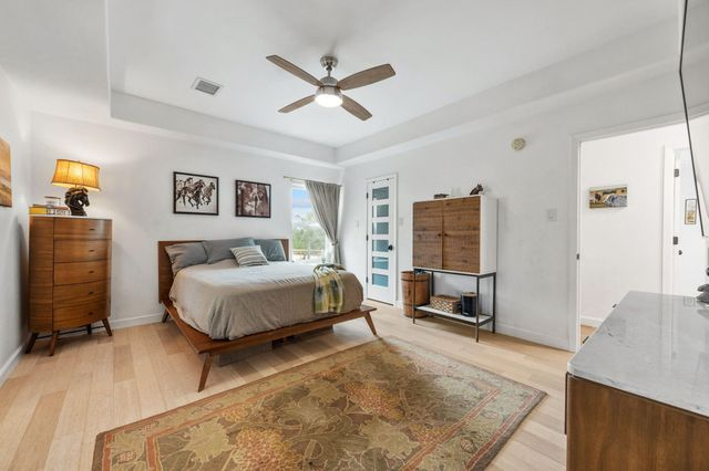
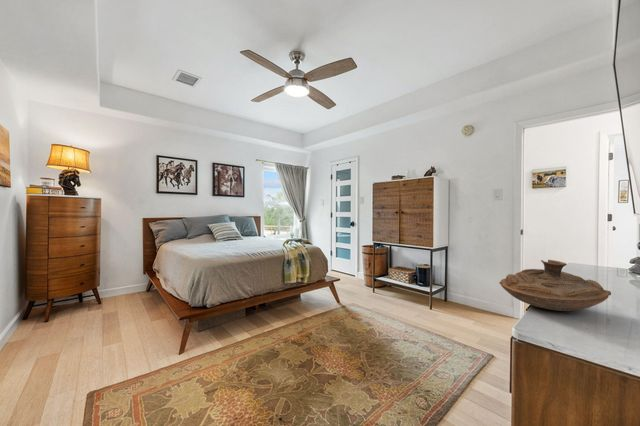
+ decorative bowl (548, 283)
